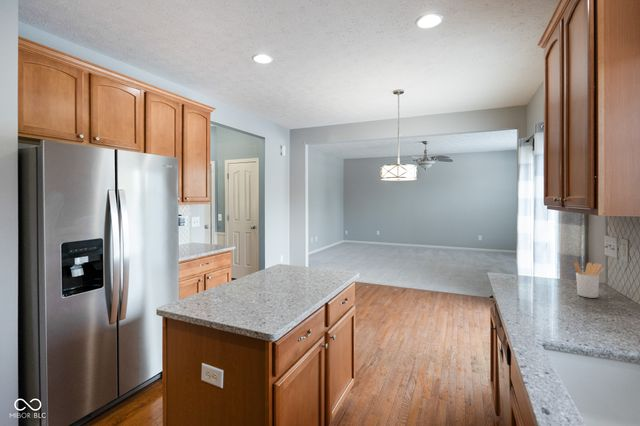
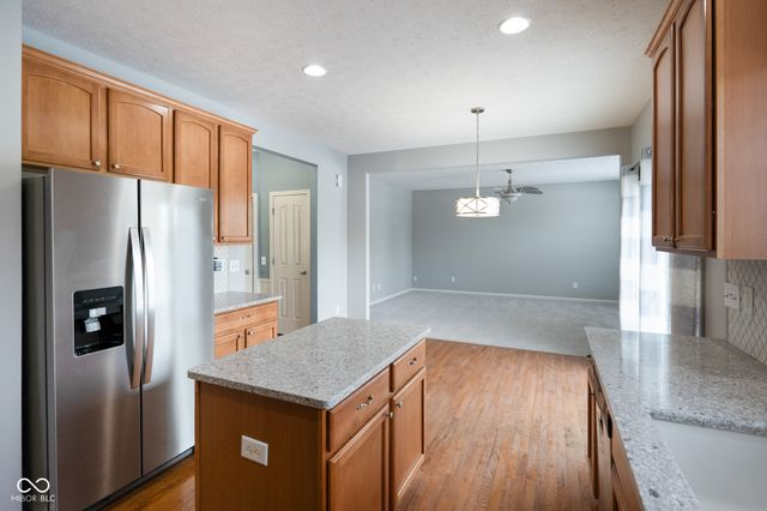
- utensil holder (589, 278)
